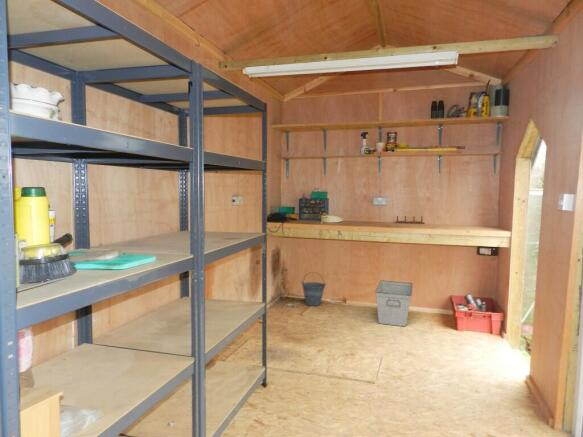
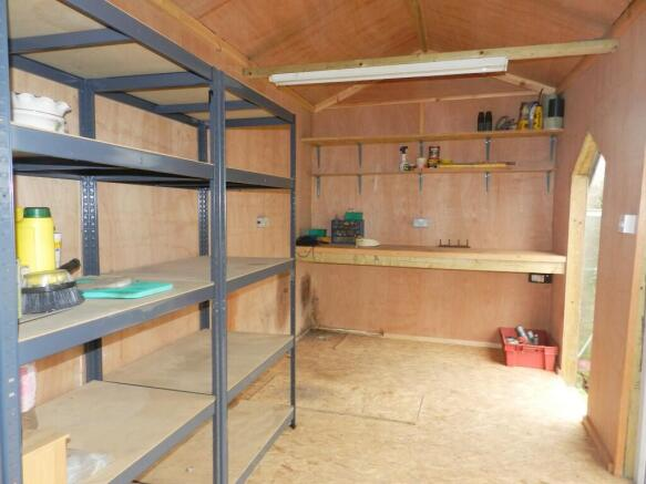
- storage bin (394, 301)
- bucket (313, 288)
